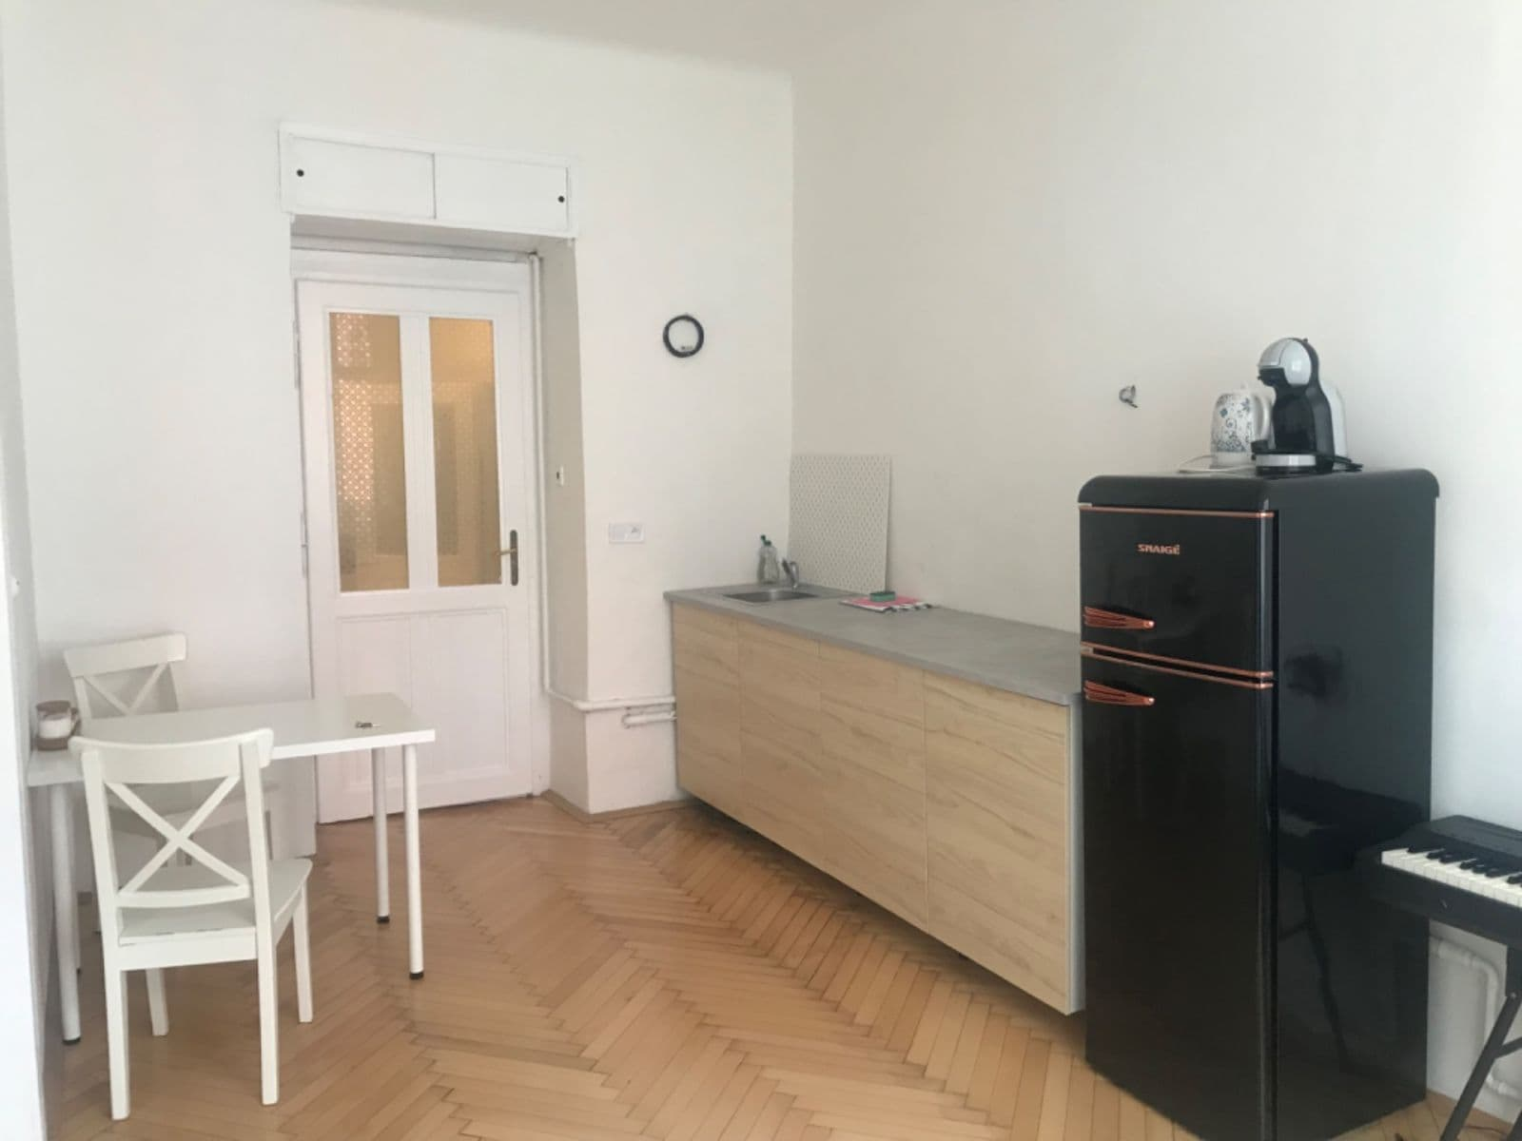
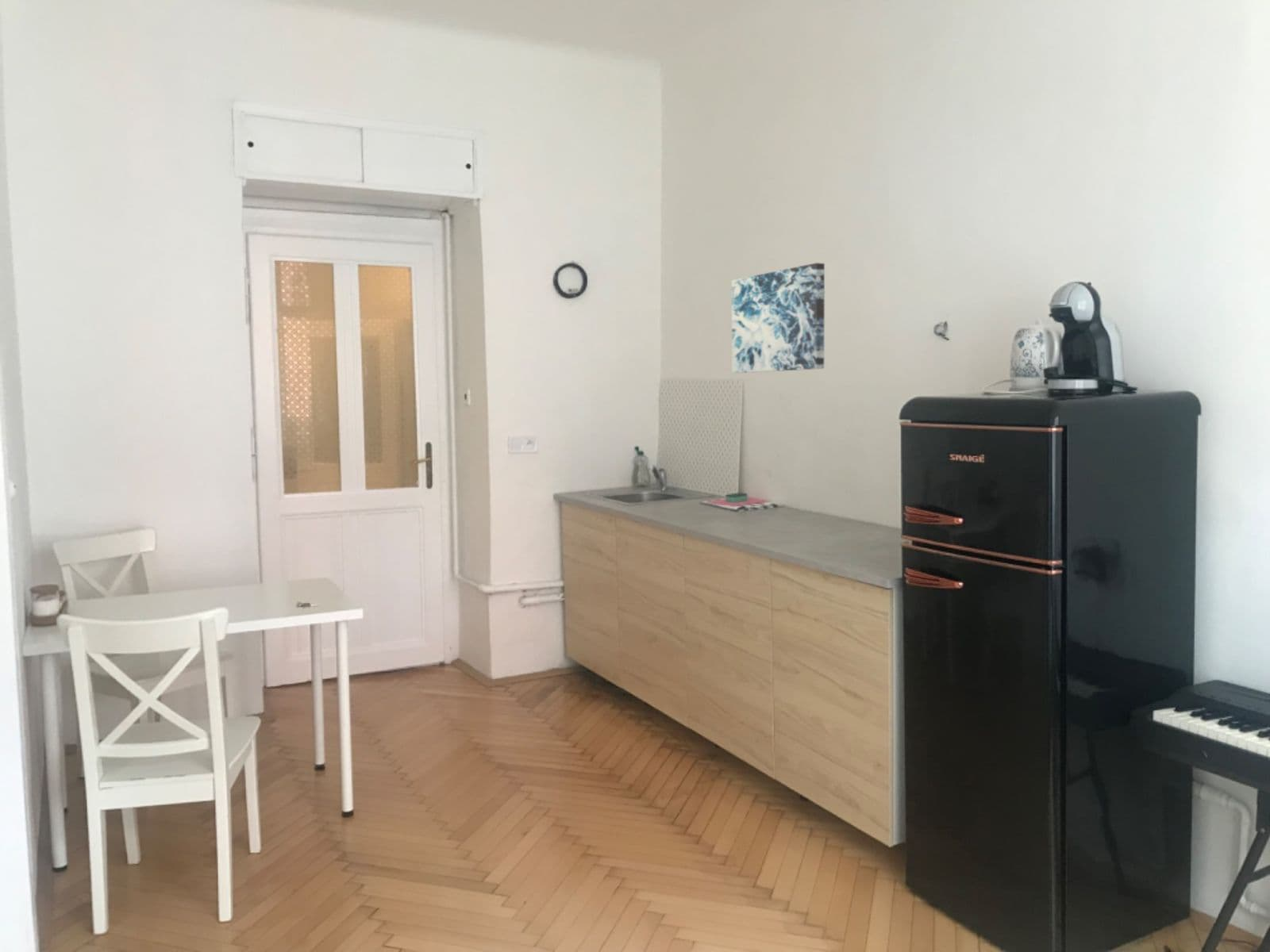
+ wall art (775, 321)
